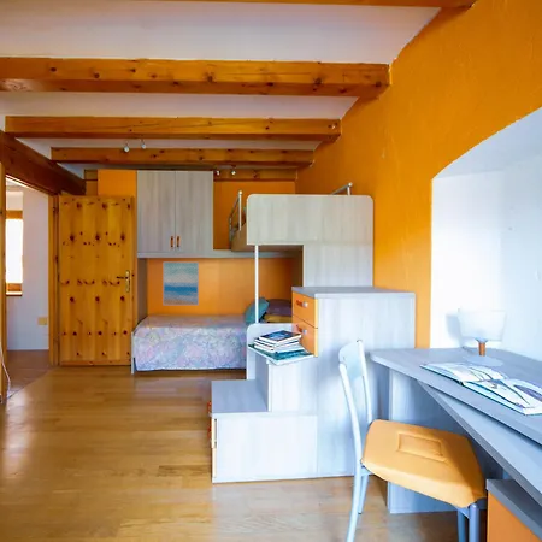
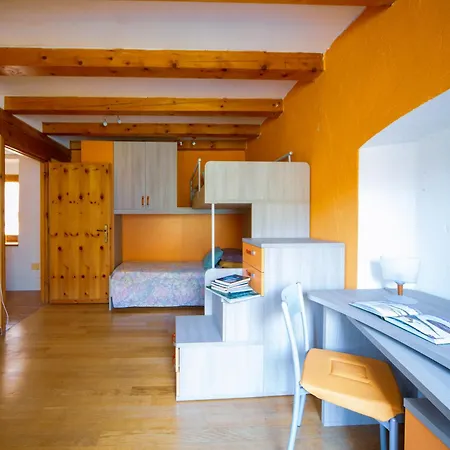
- wall art (181, 283)
